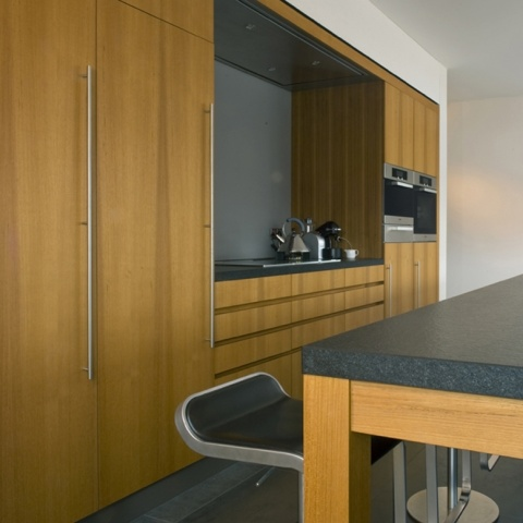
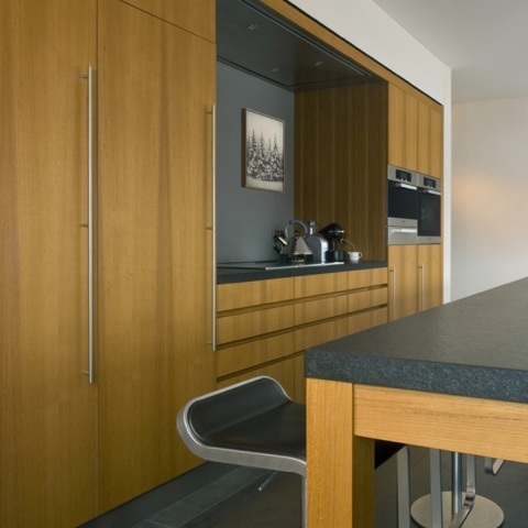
+ wall art (263, 152)
